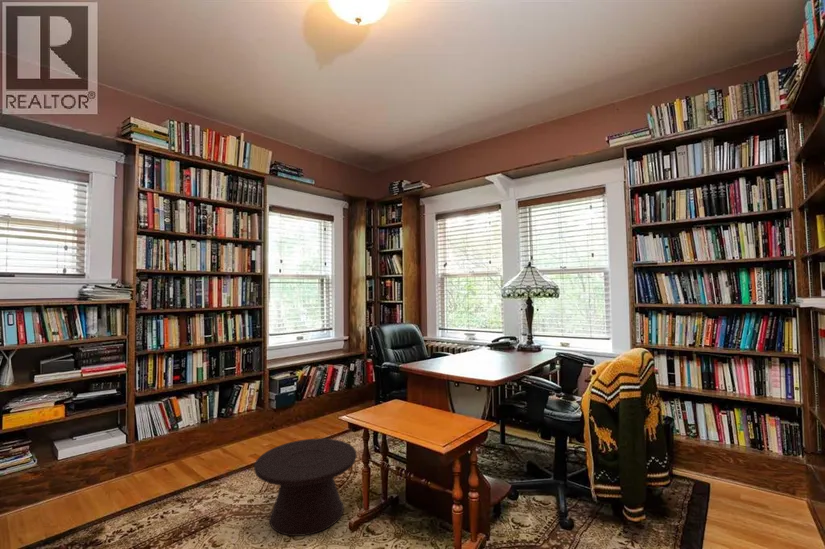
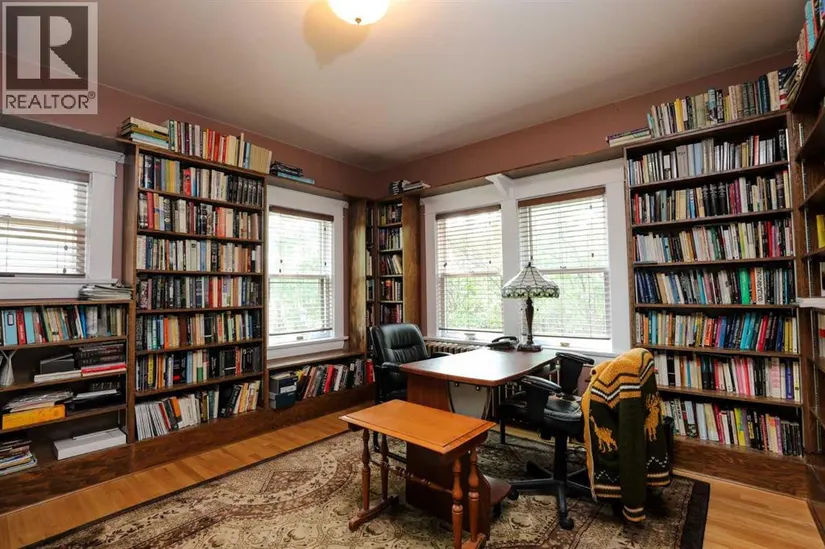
- side table (307, 485)
